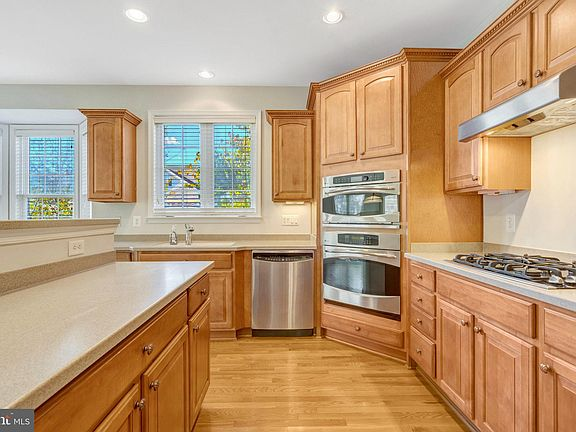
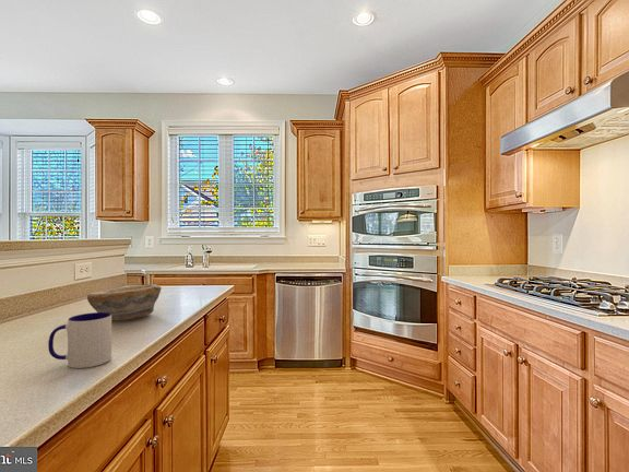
+ bowl (126, 300)
+ mug (81, 340)
